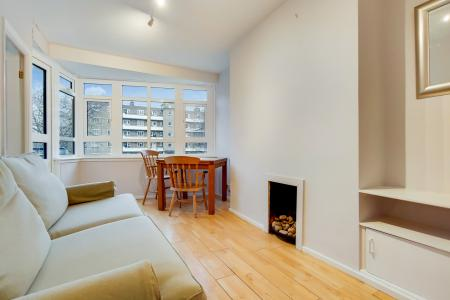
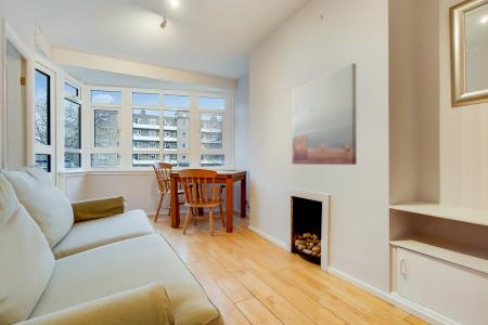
+ wall art (319, 121)
